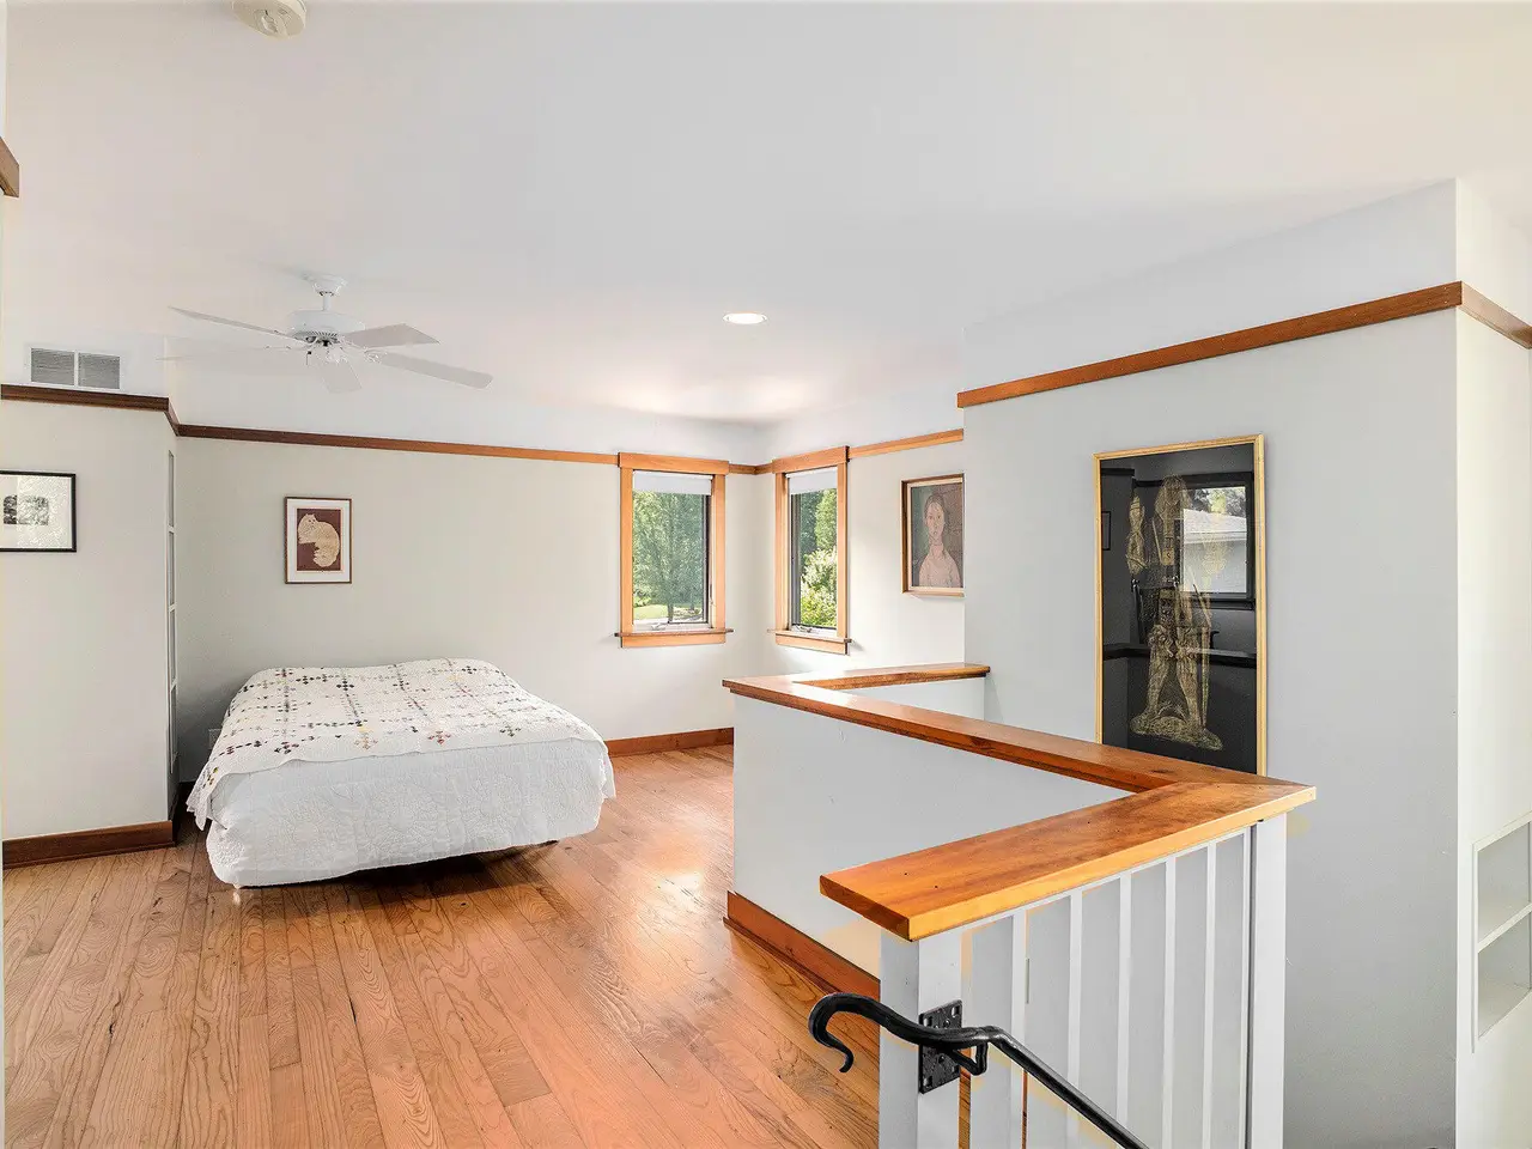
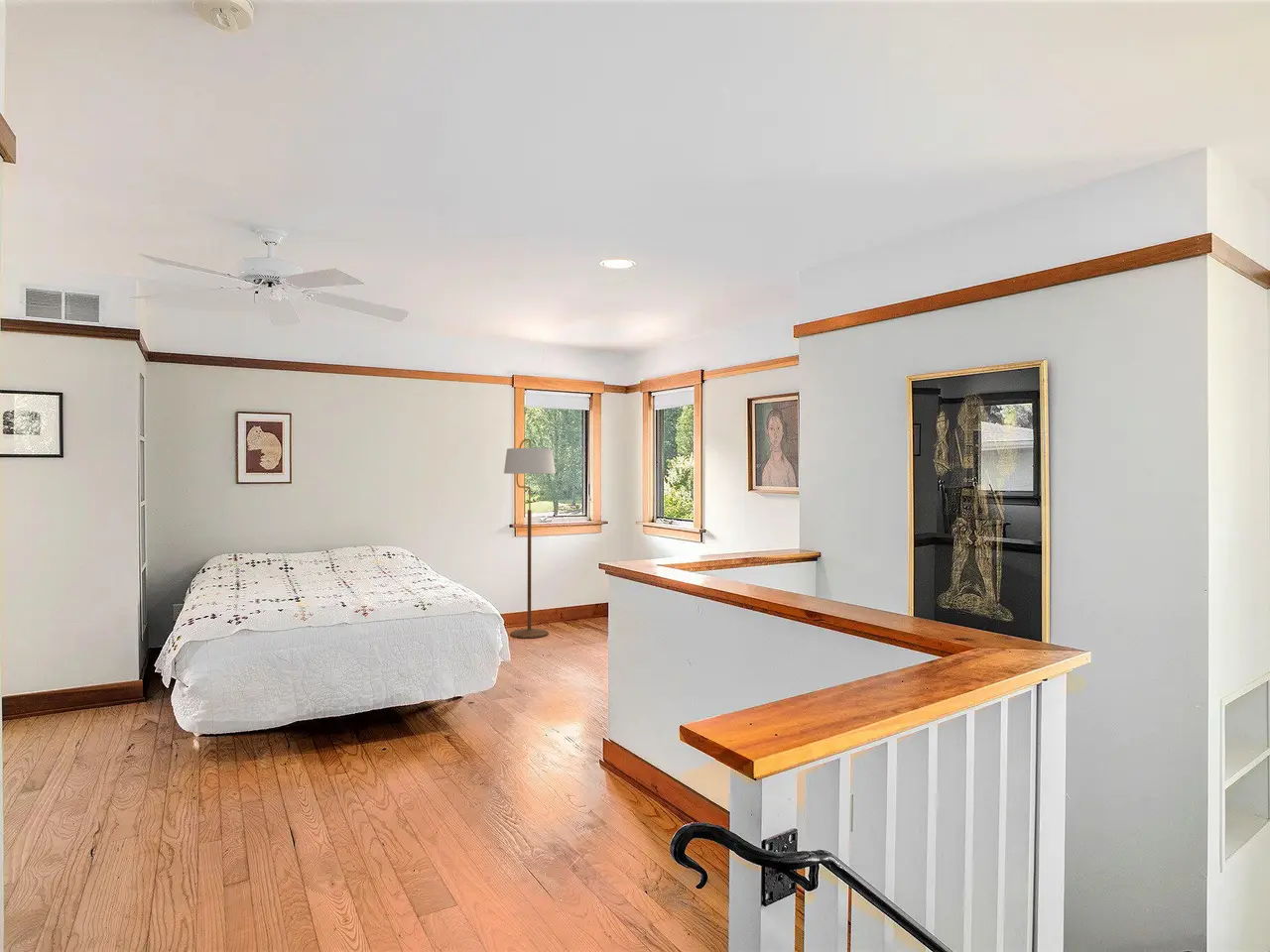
+ floor lamp (528, 536)
